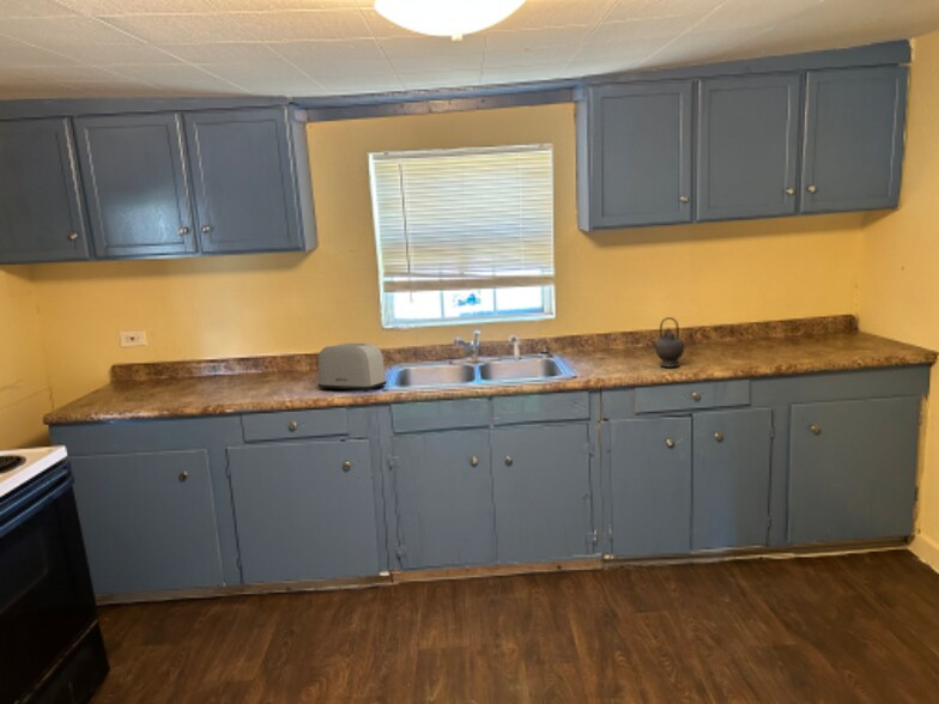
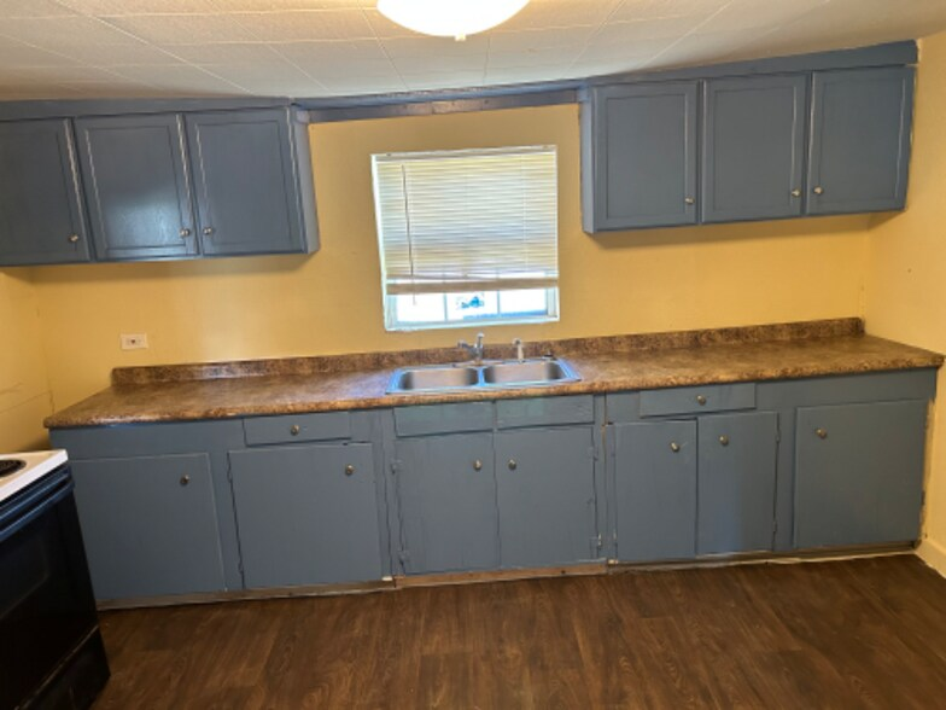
- teapot (666, 341)
- toaster (350, 365)
